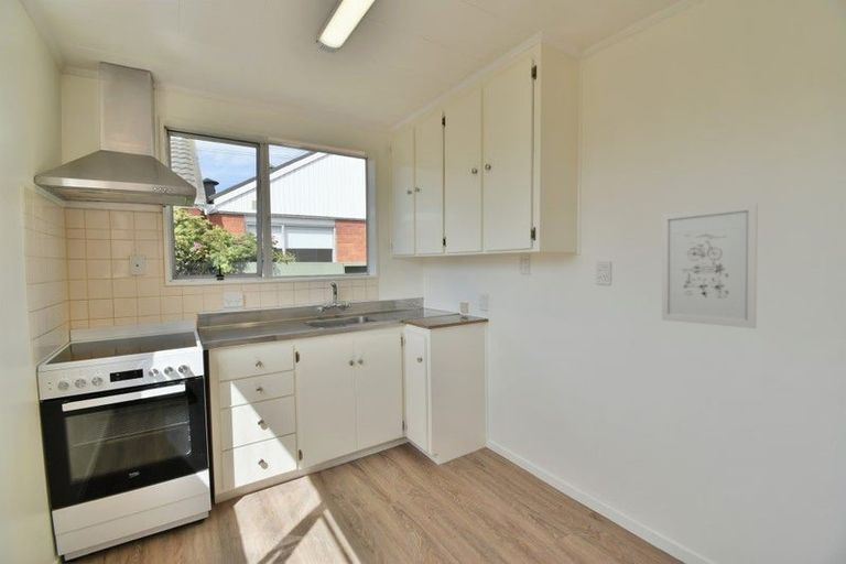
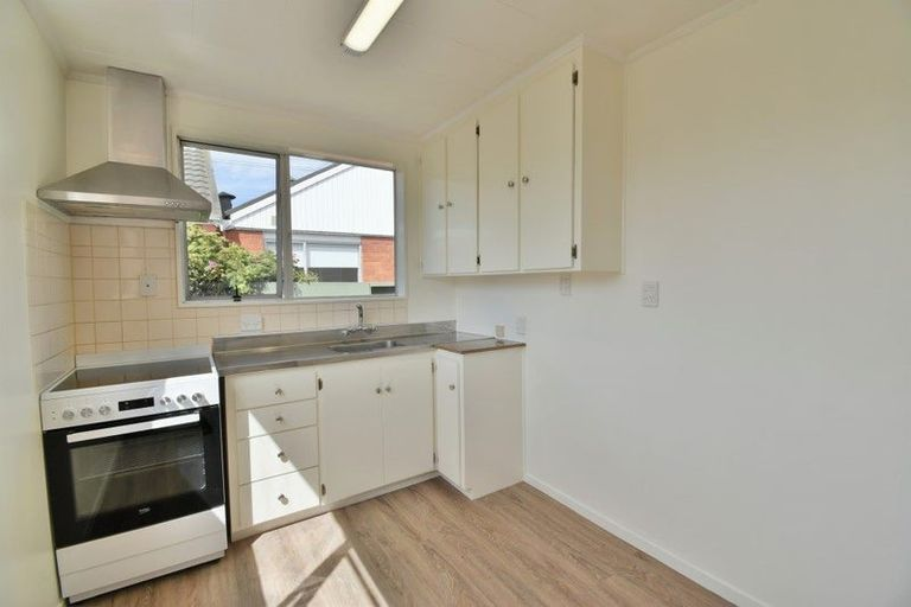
- wall art (705, 267)
